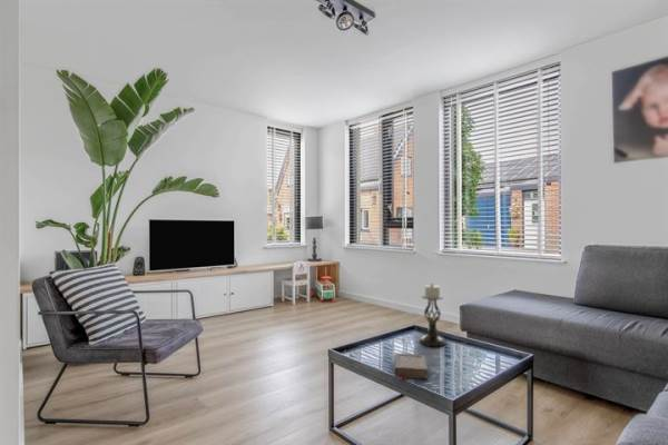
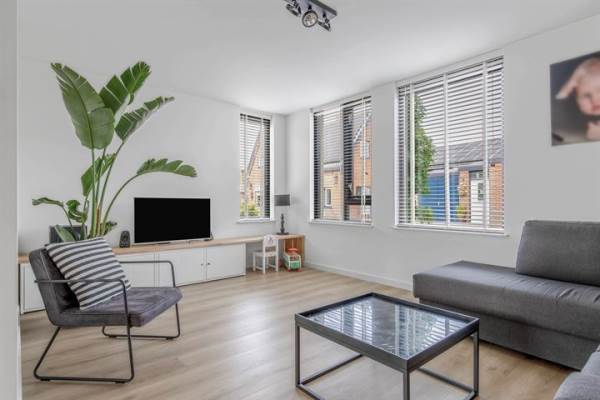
- book (410, 367)
- candle holder (432, 313)
